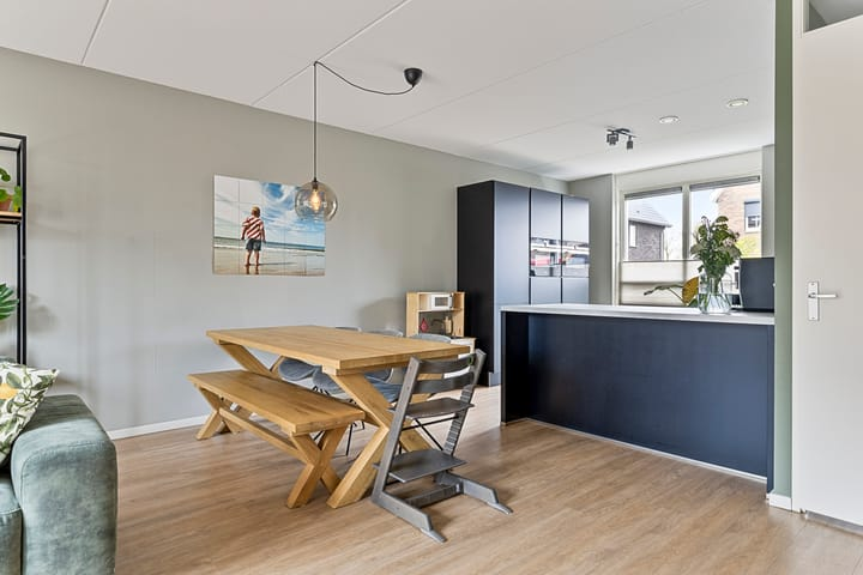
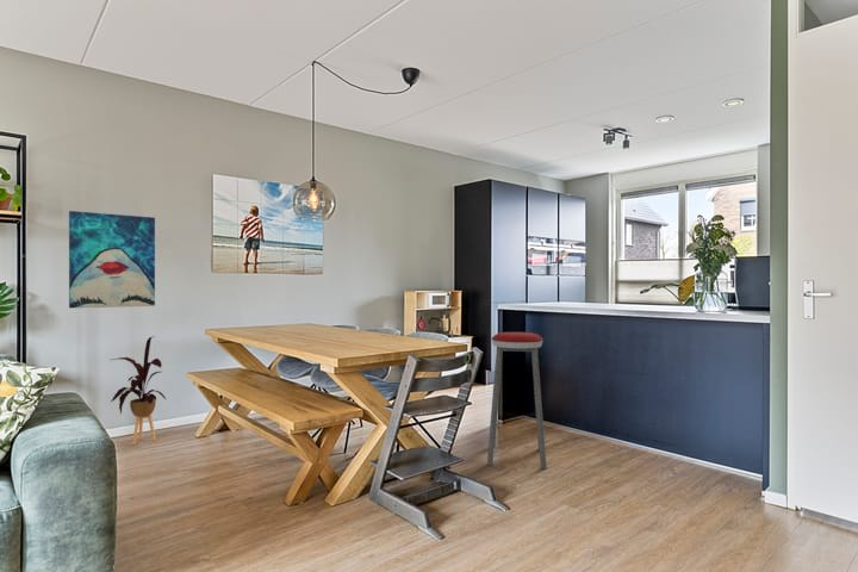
+ wall art (113, 260)
+ house plant (137, 390)
+ music stool (534, 391)
